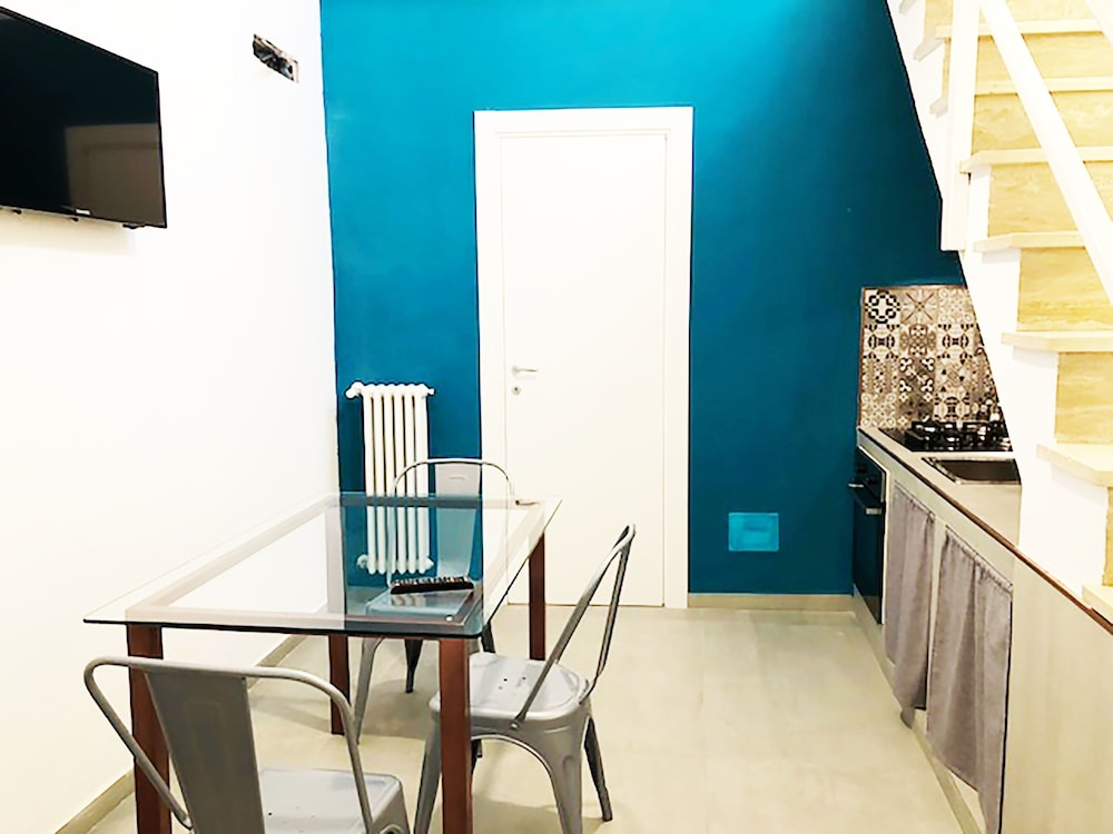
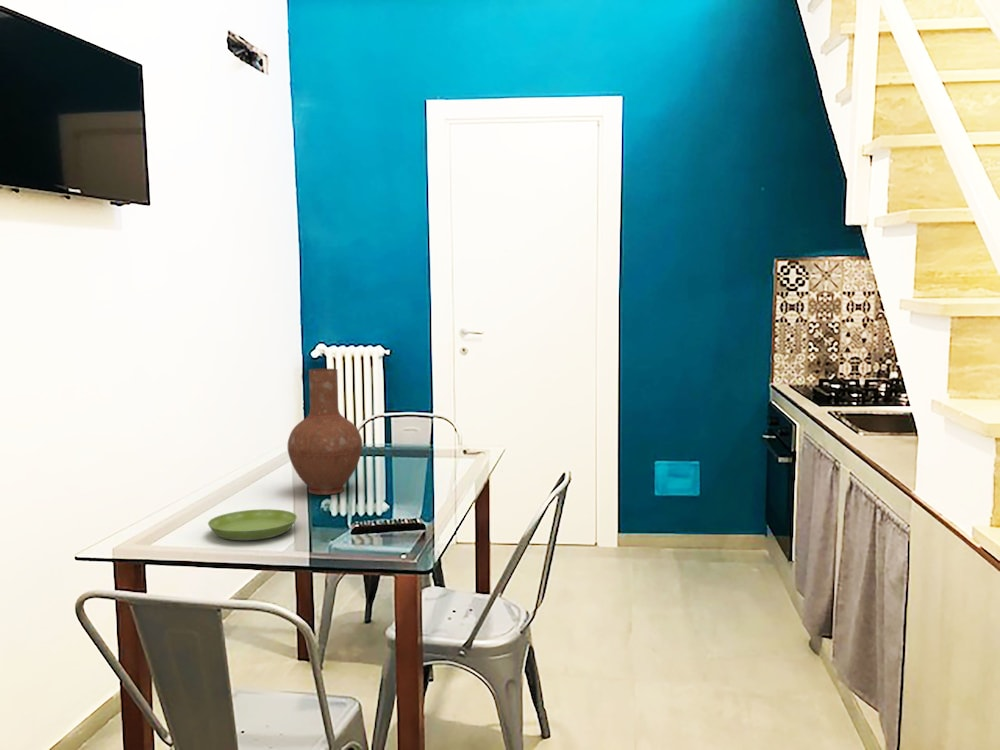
+ vase (324, 430)
+ saucer (253, 525)
